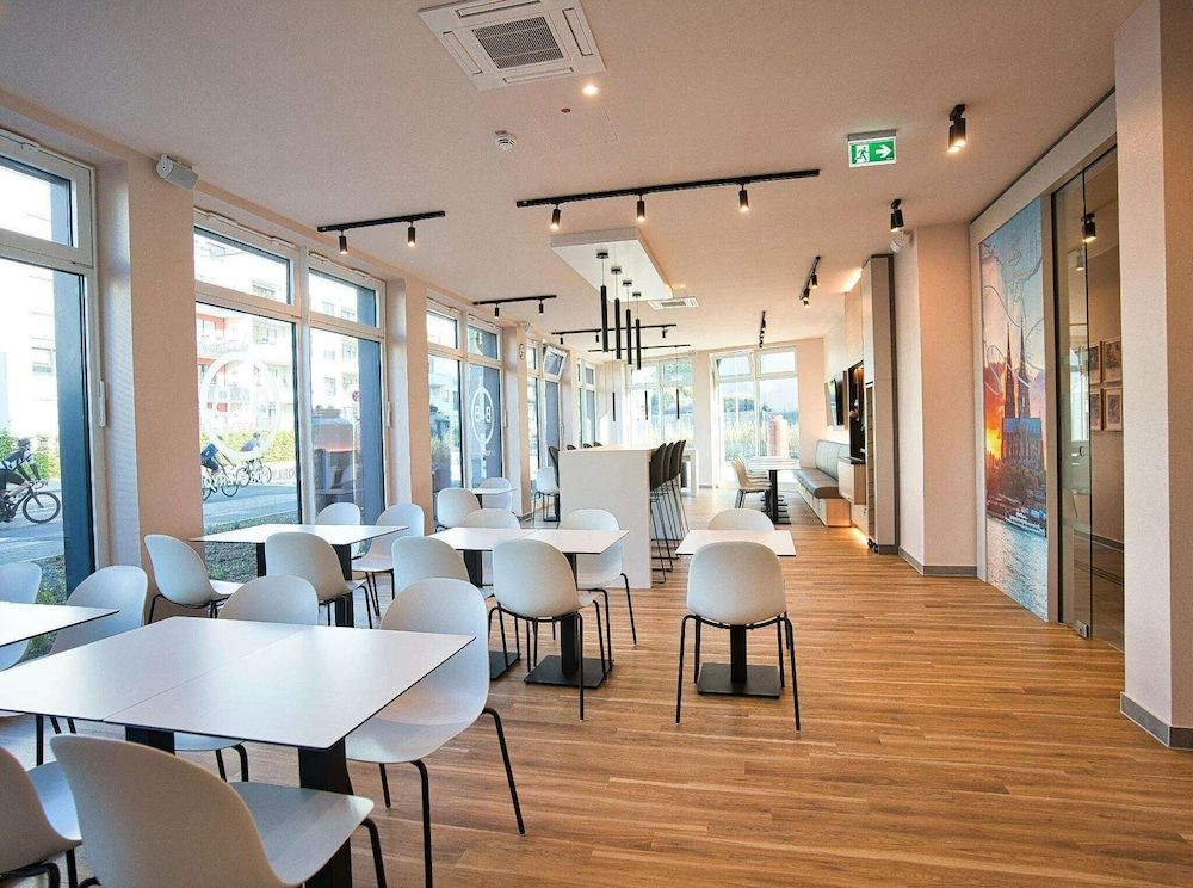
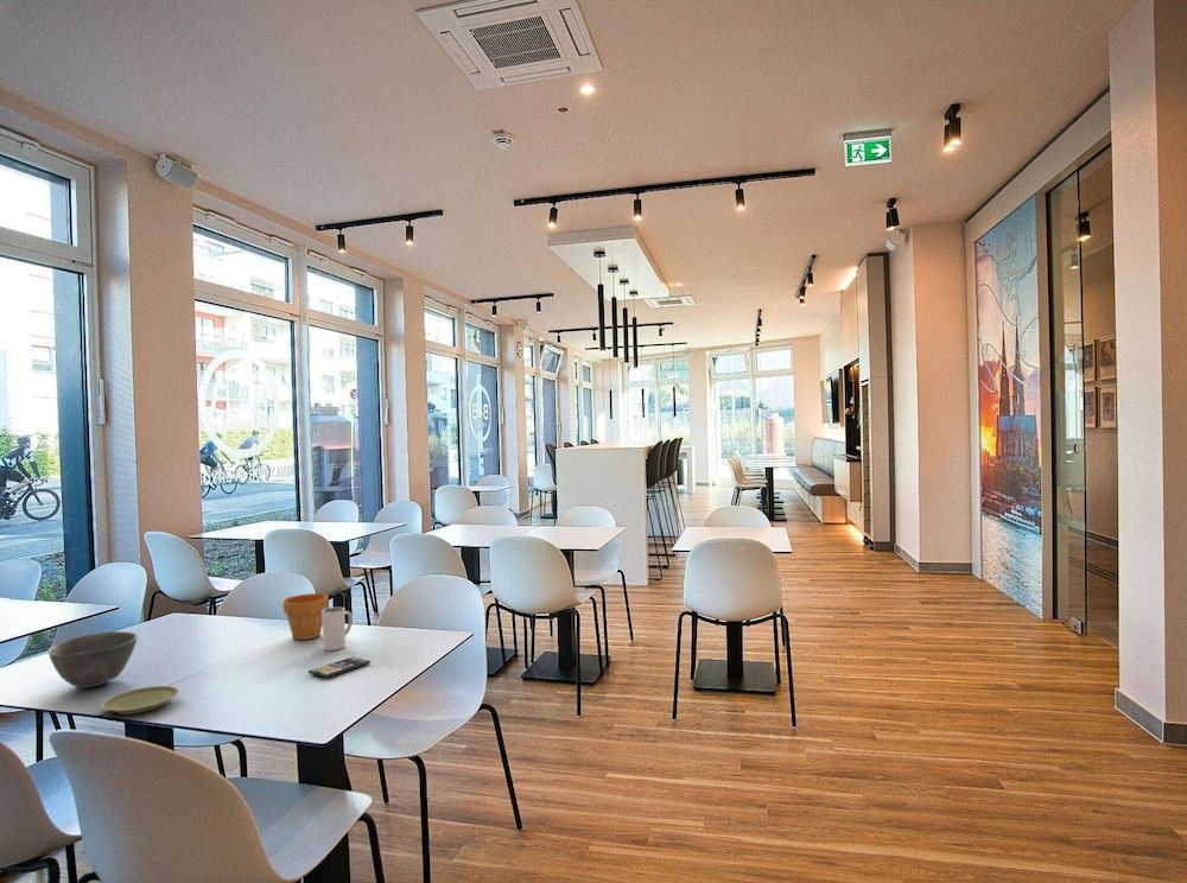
+ mug (338, 627)
+ plate (141, 701)
+ smartphone (339, 666)
+ flower pot (306, 616)
+ bowl (94, 662)
